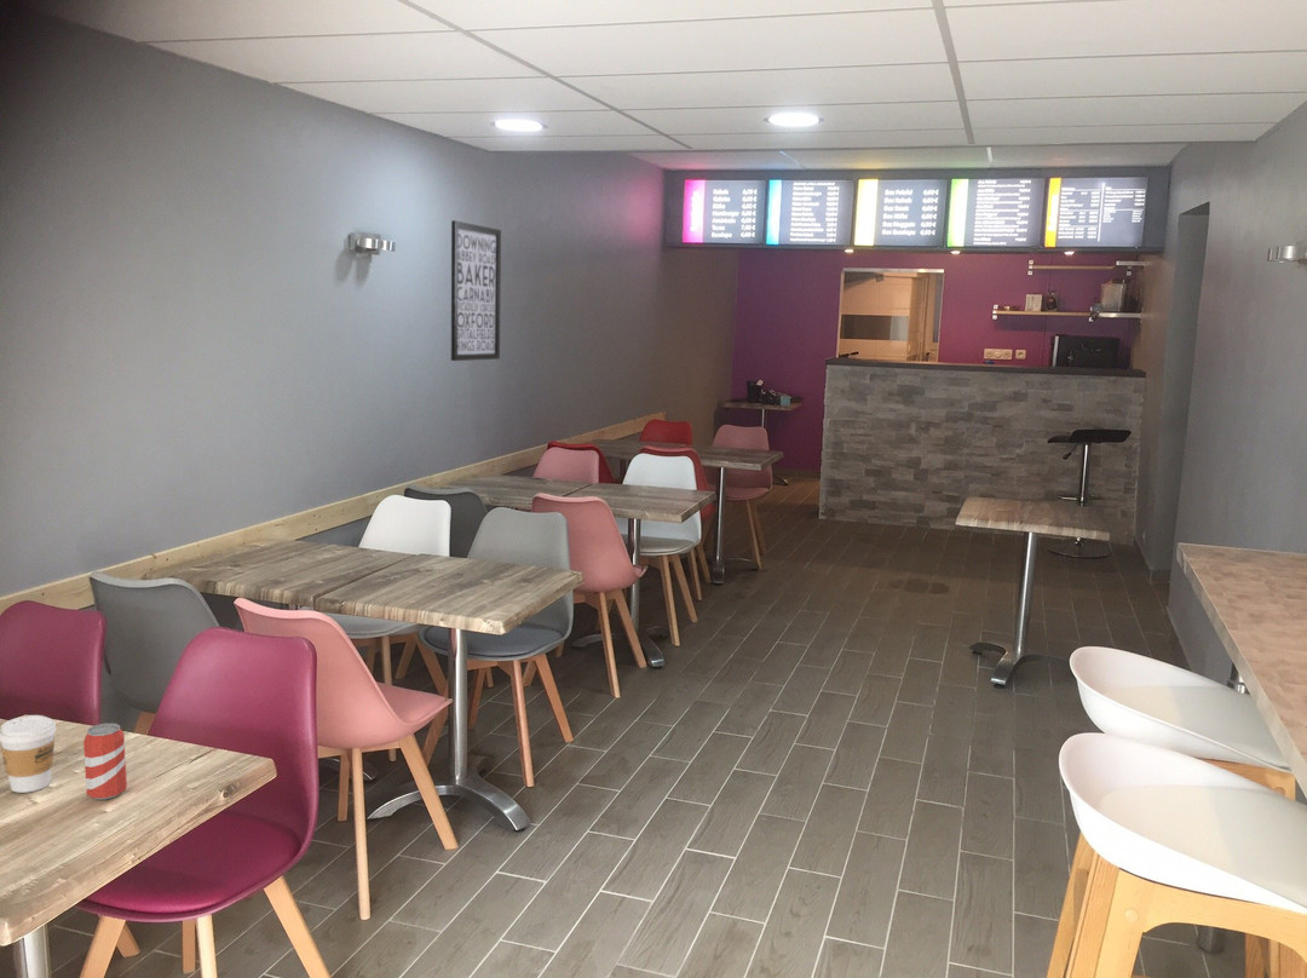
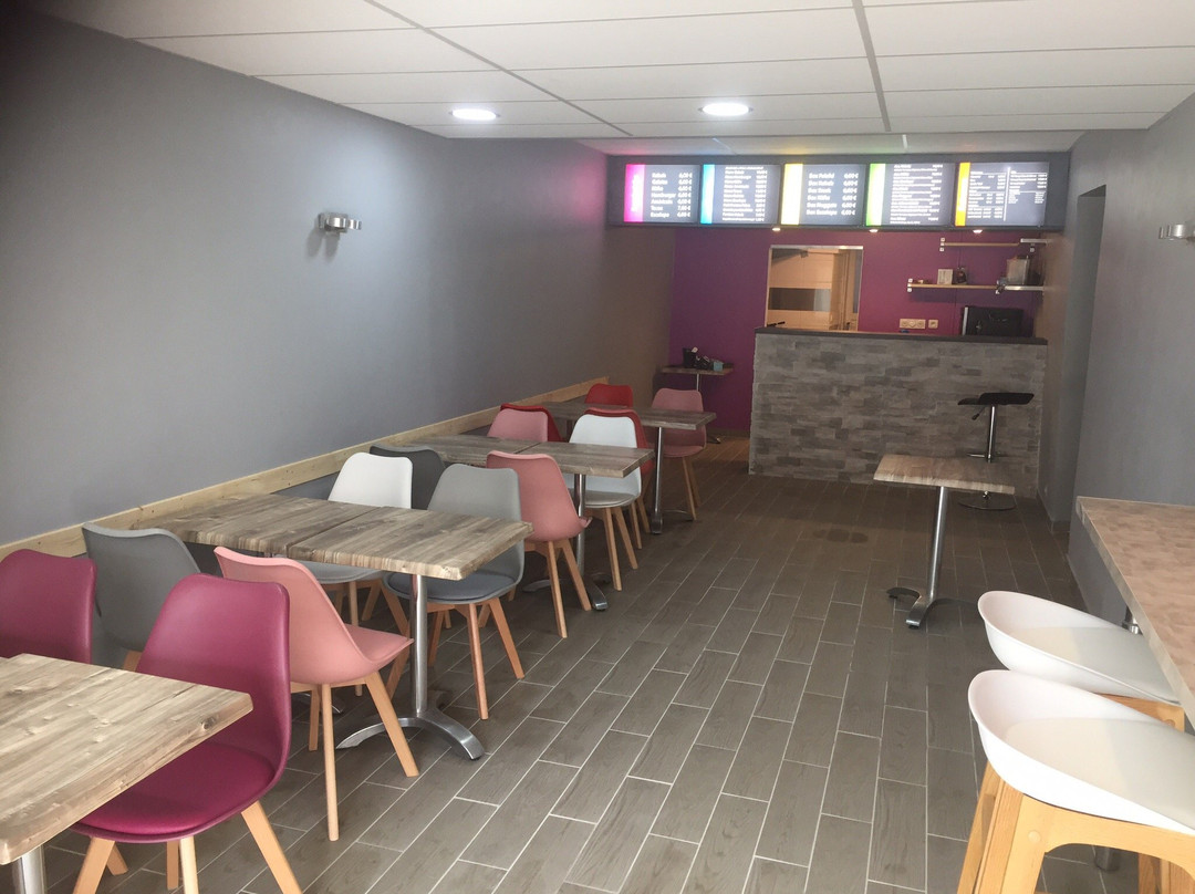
- wall art (477, 293)
- coffee cup (28, 753)
- beverage can (105, 761)
